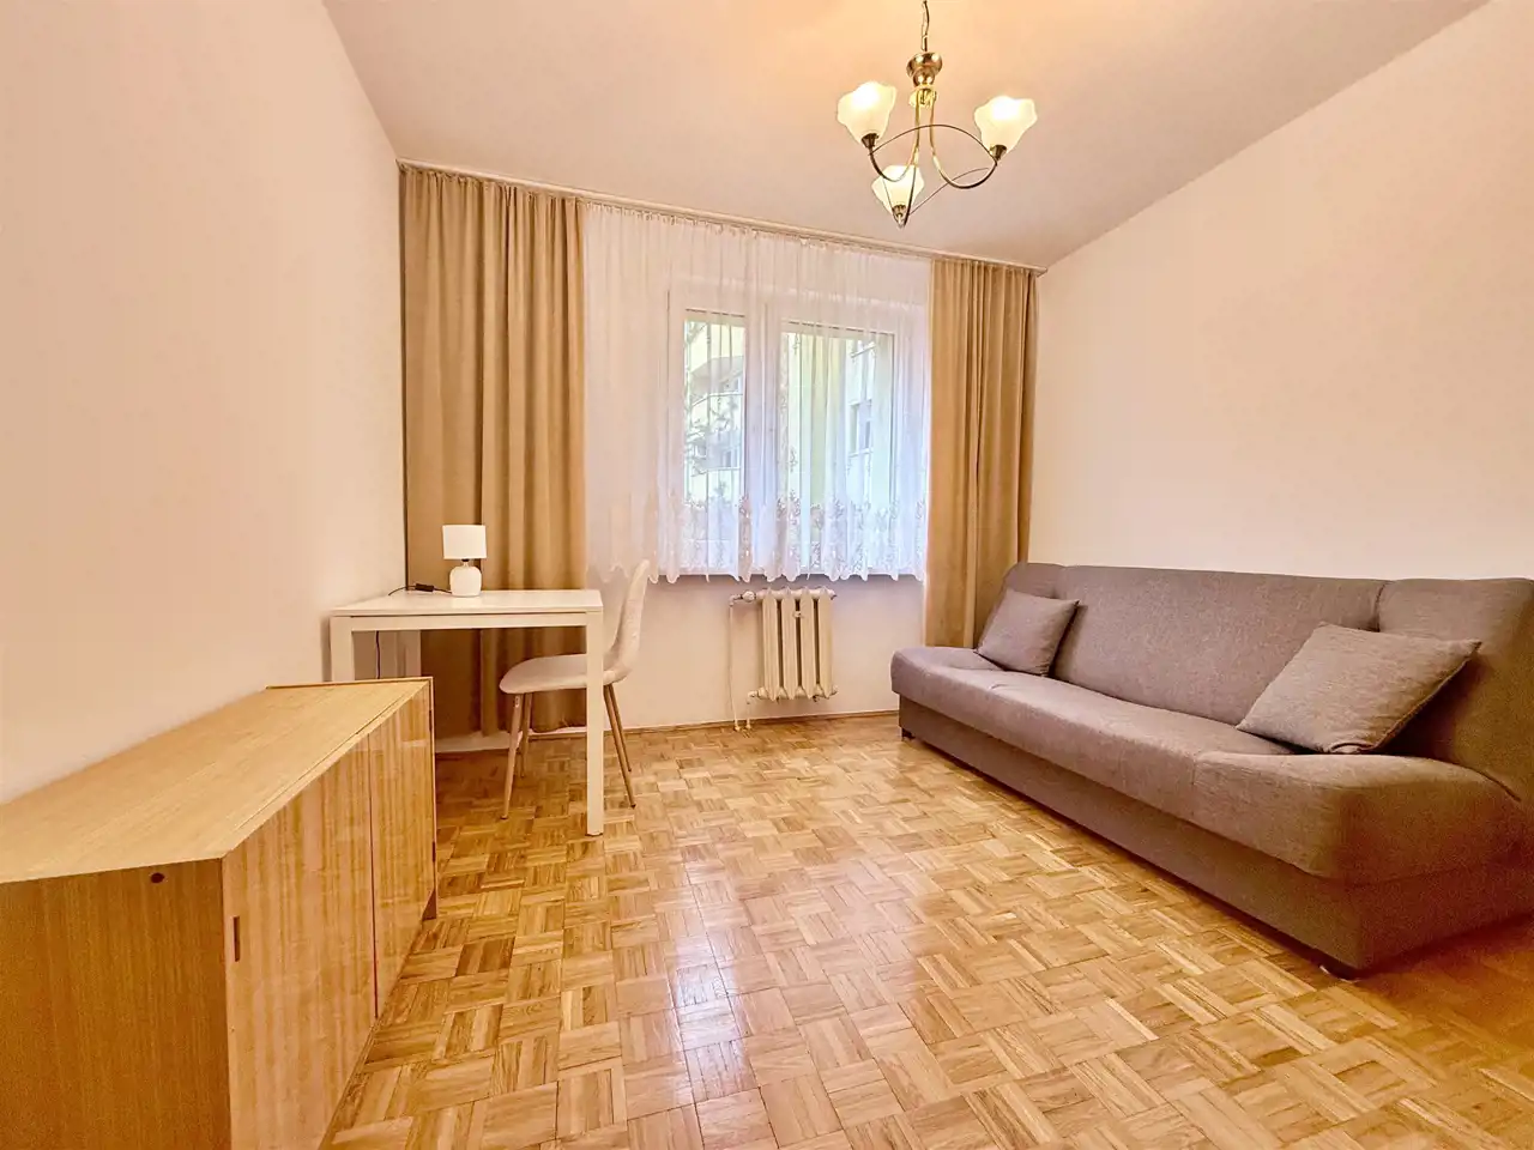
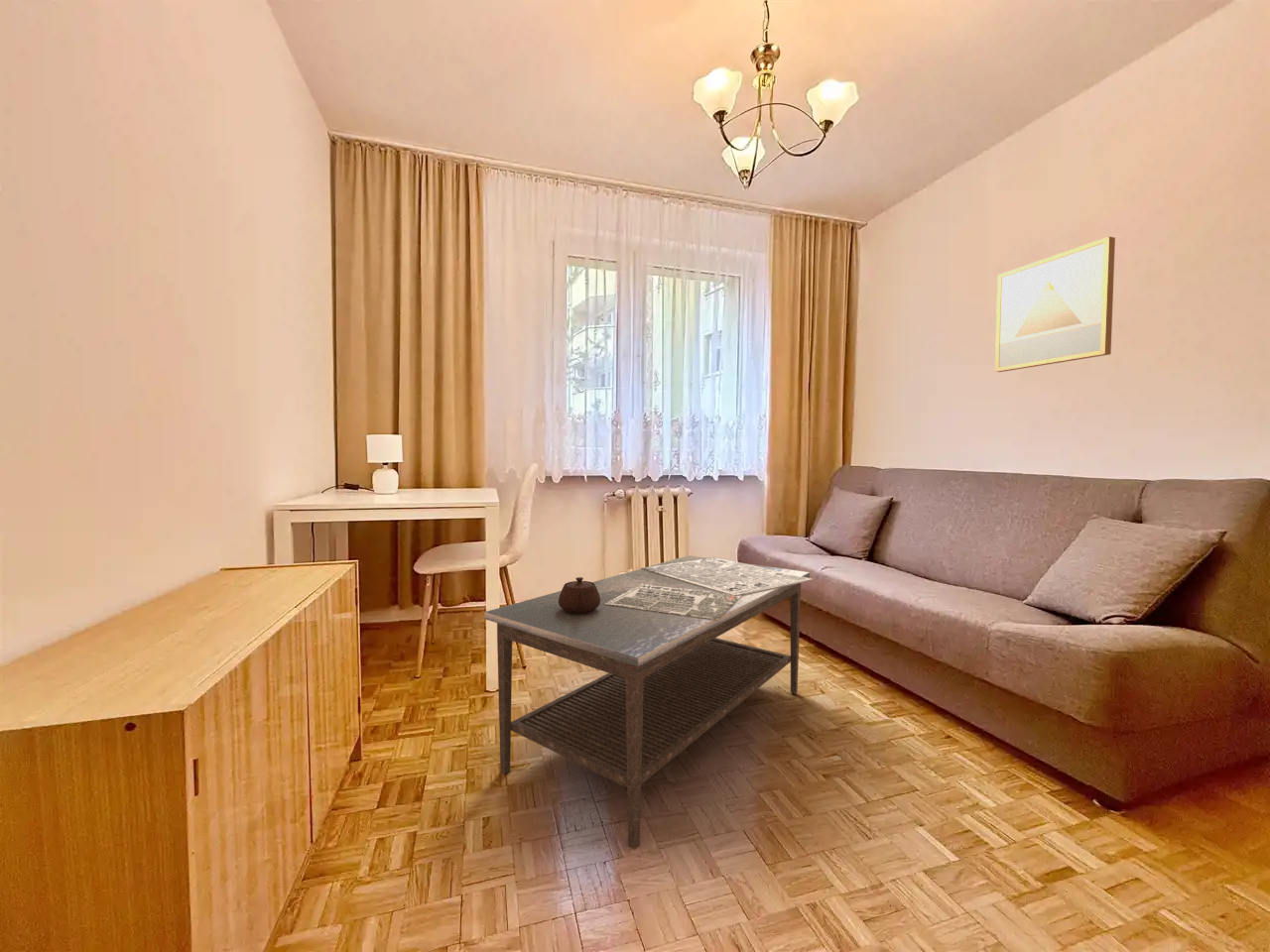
+ coffee table (680, 645)
+ wall art (1049, 310)
